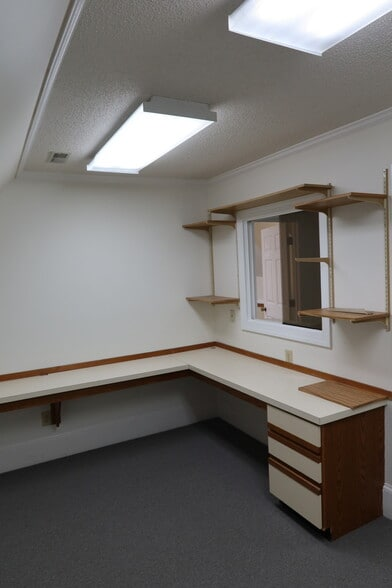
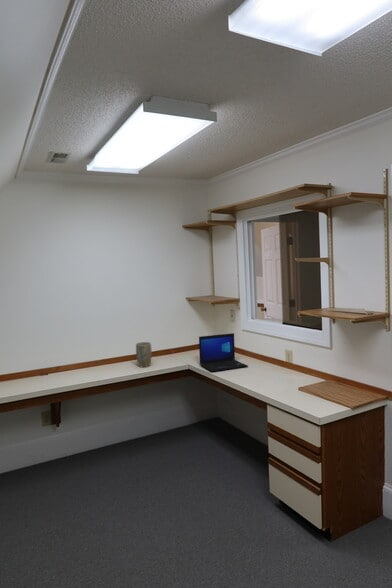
+ laptop (222, 351)
+ plant pot (143, 354)
